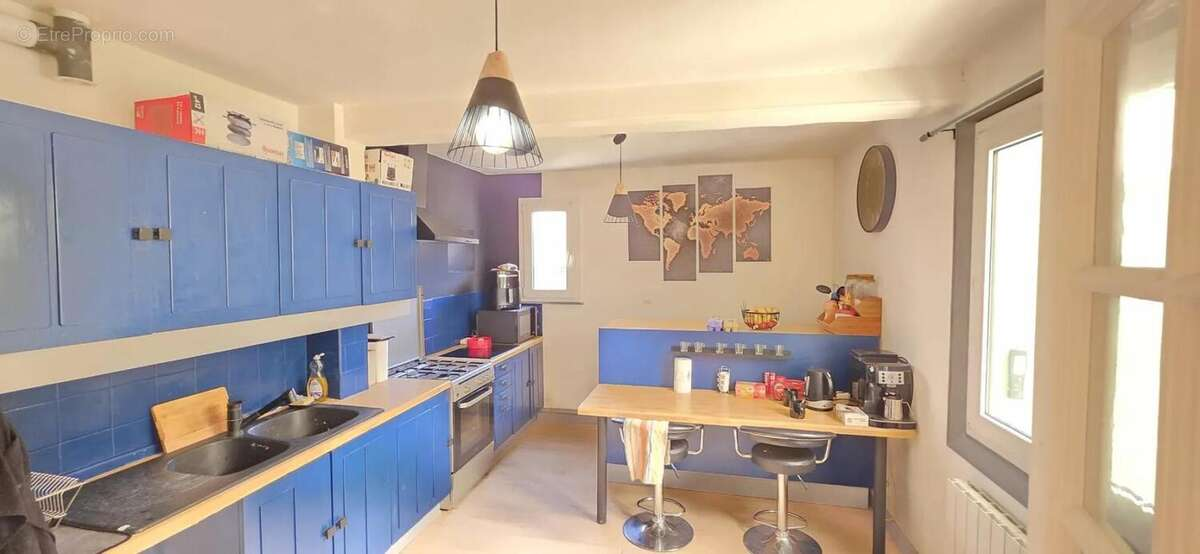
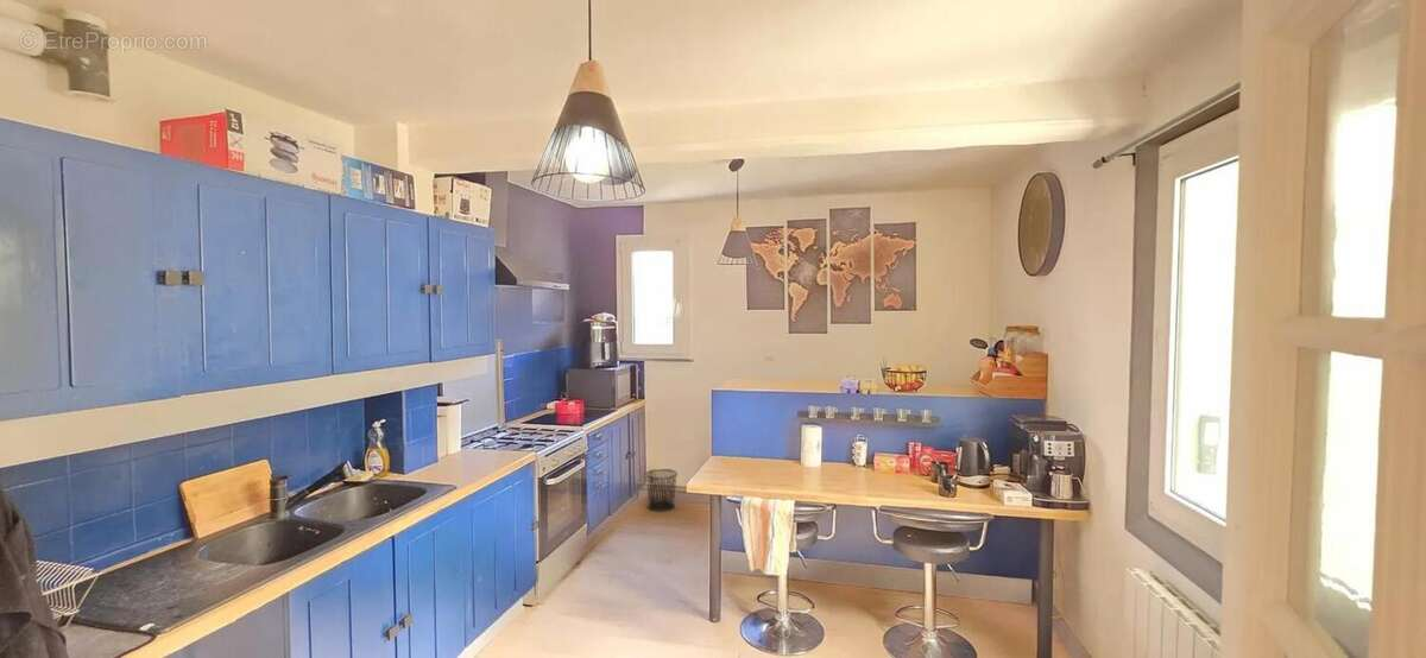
+ waste bin (661, 489)
